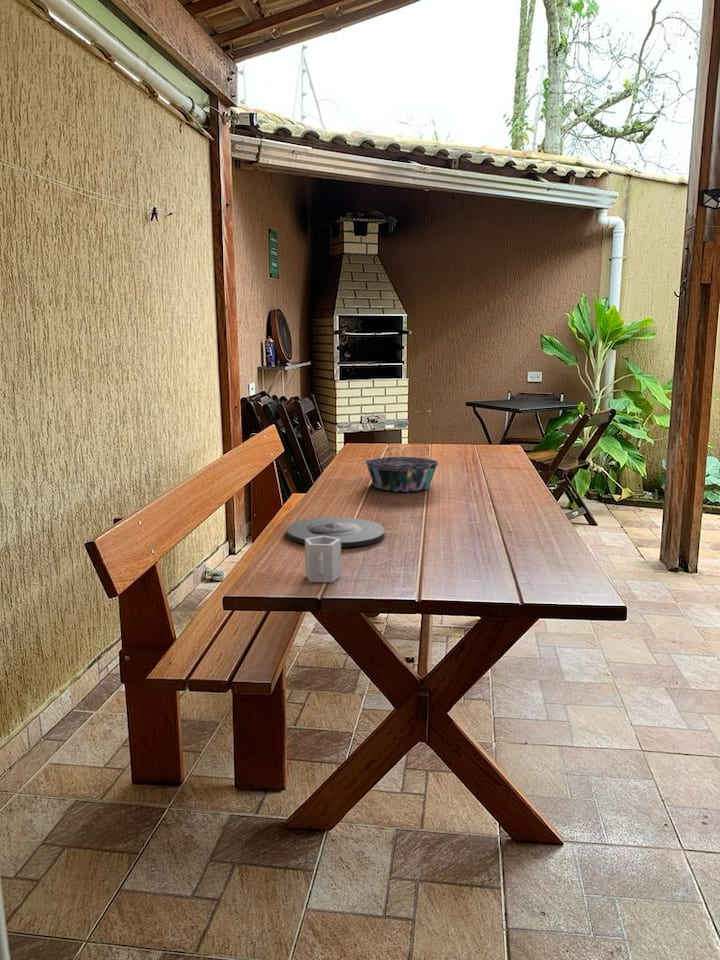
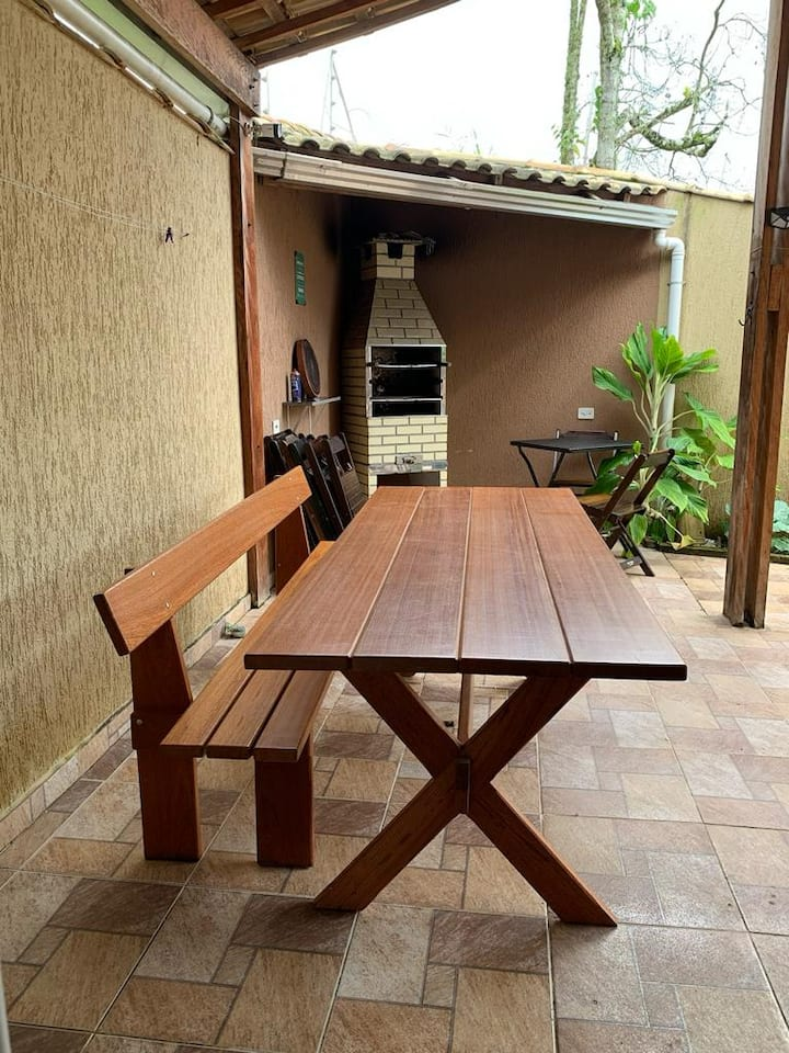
- plate (335, 527)
- cup (322, 560)
- decorative bowl (402, 474)
